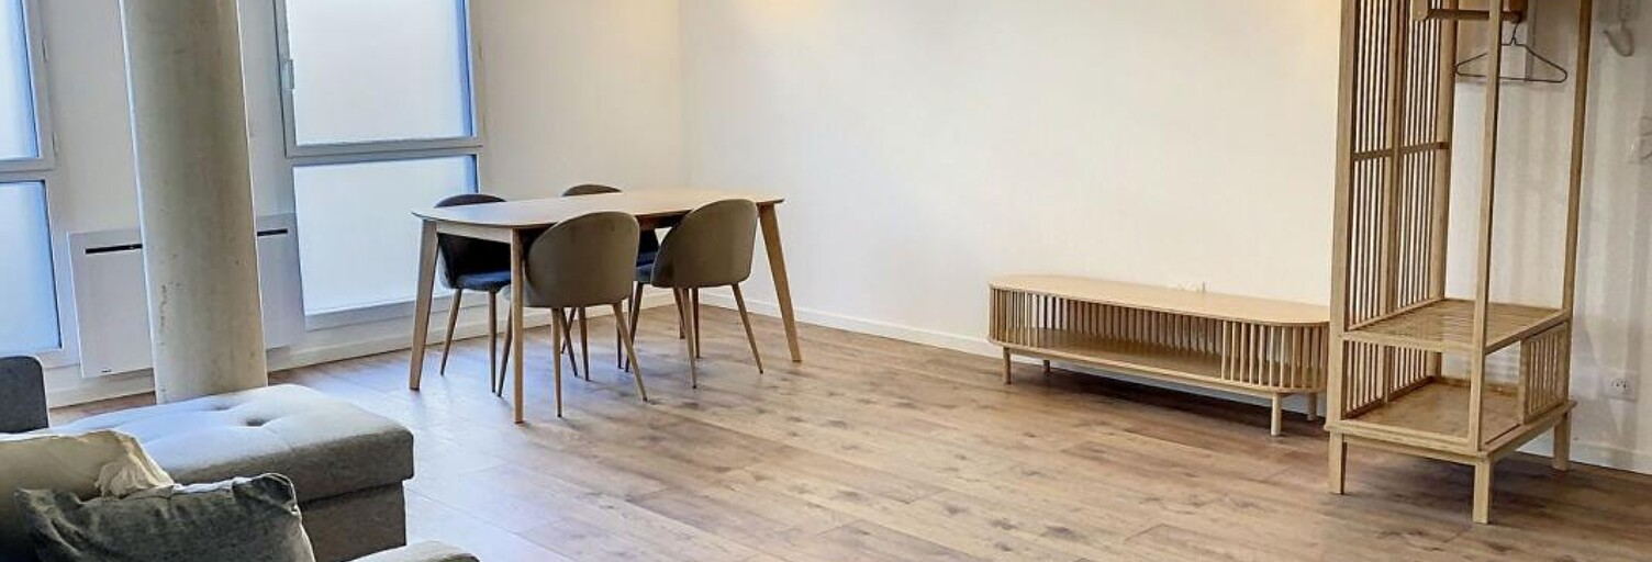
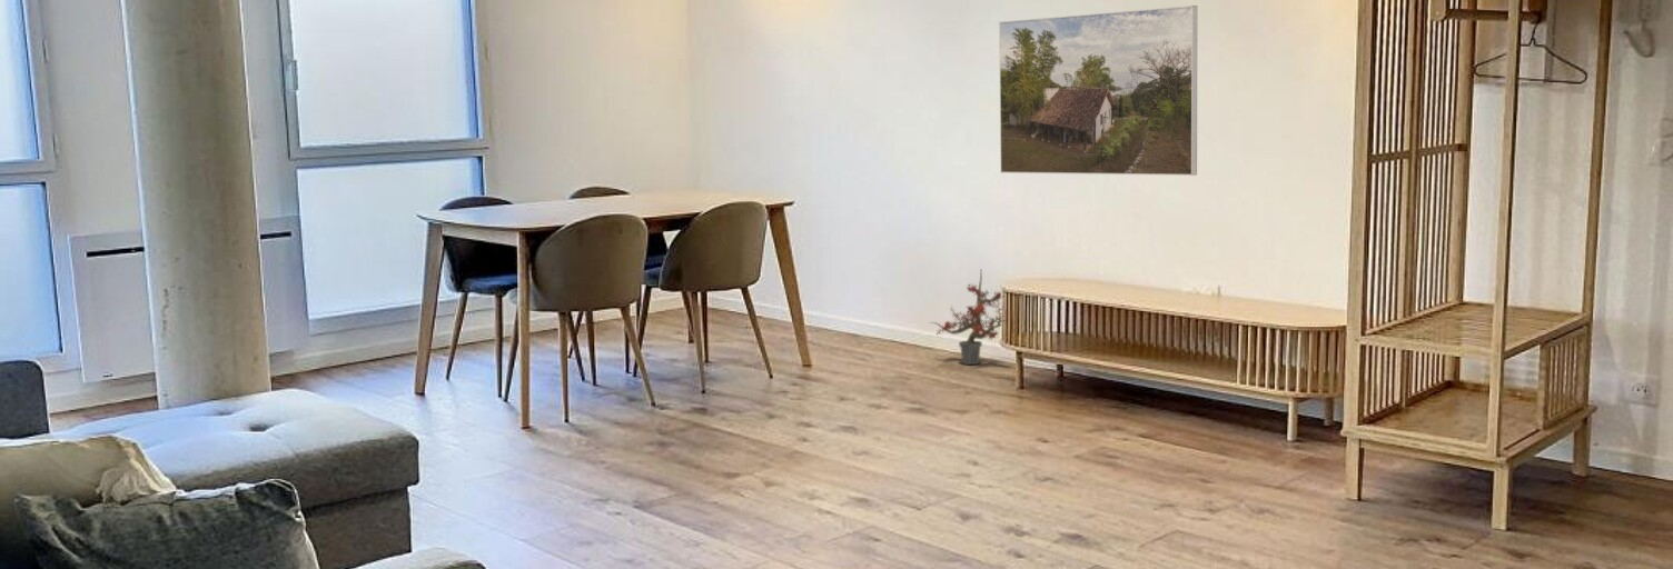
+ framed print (1092, 94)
+ potted plant (974, 316)
